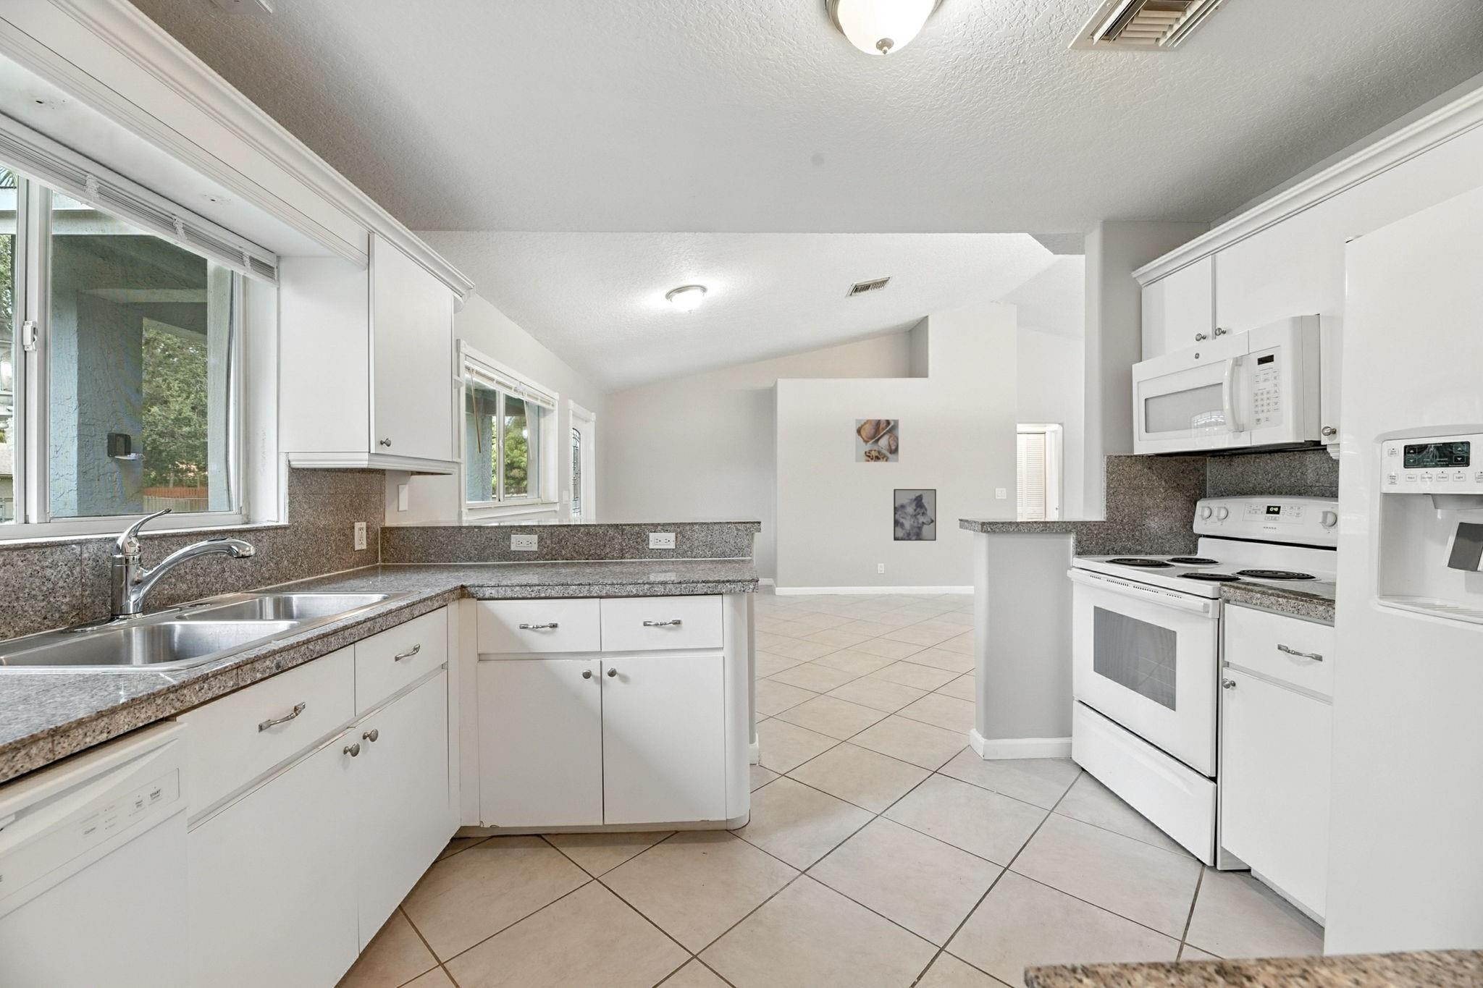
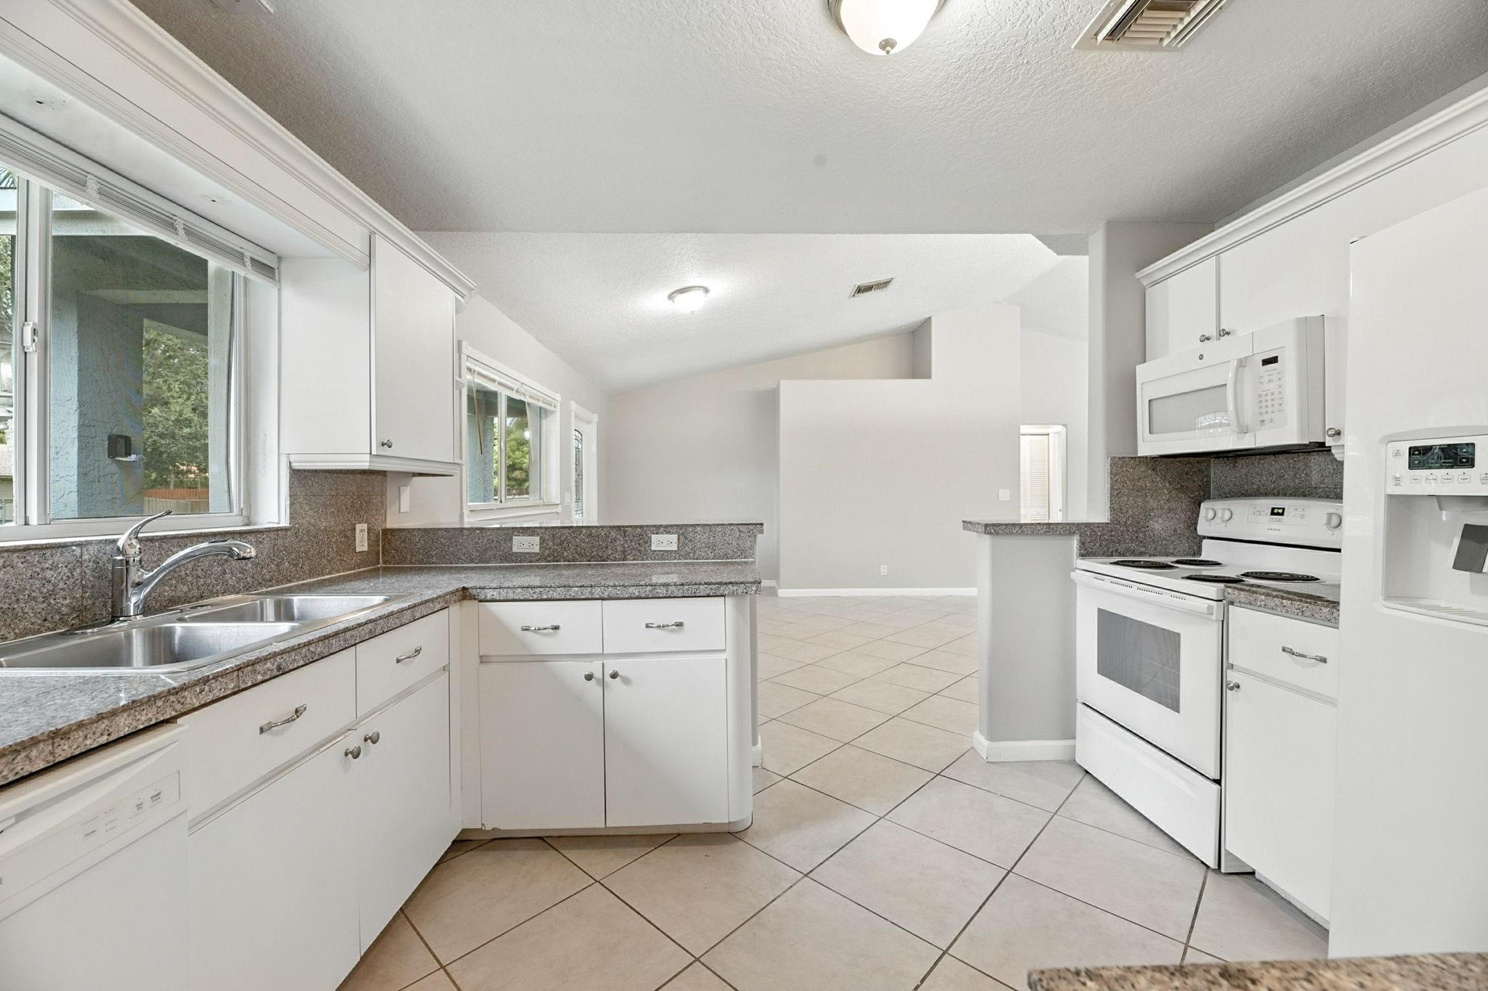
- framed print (877, 440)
- wall art (914, 515)
